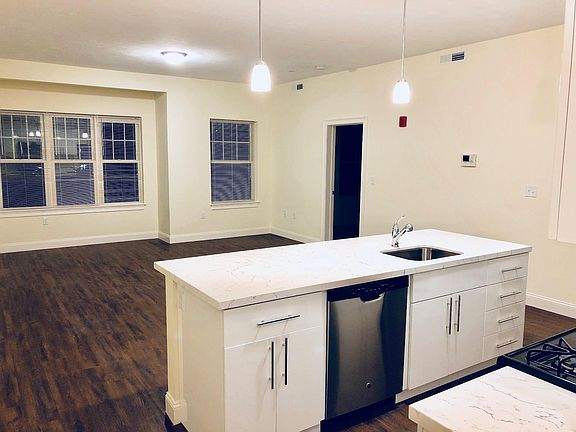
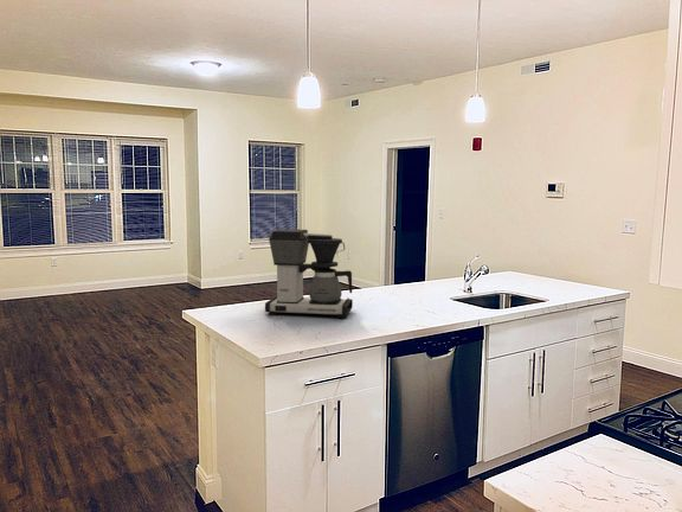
+ coffee maker (311, 269)
